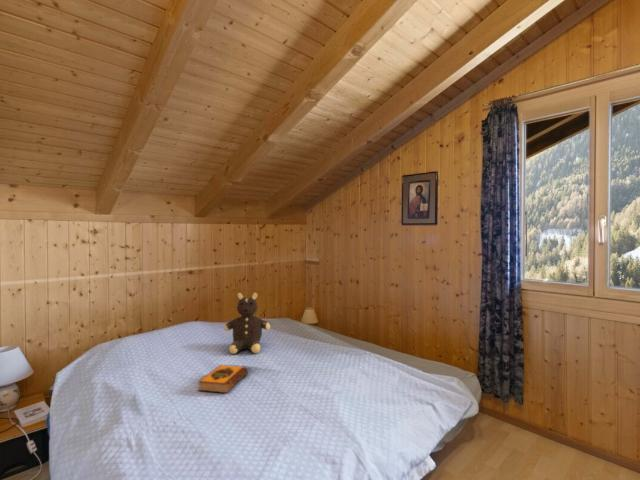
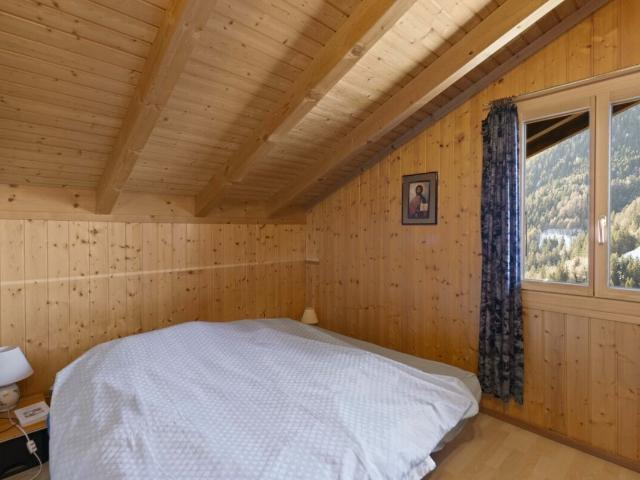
- teddy bear (246, 321)
- hardback book (224, 378)
